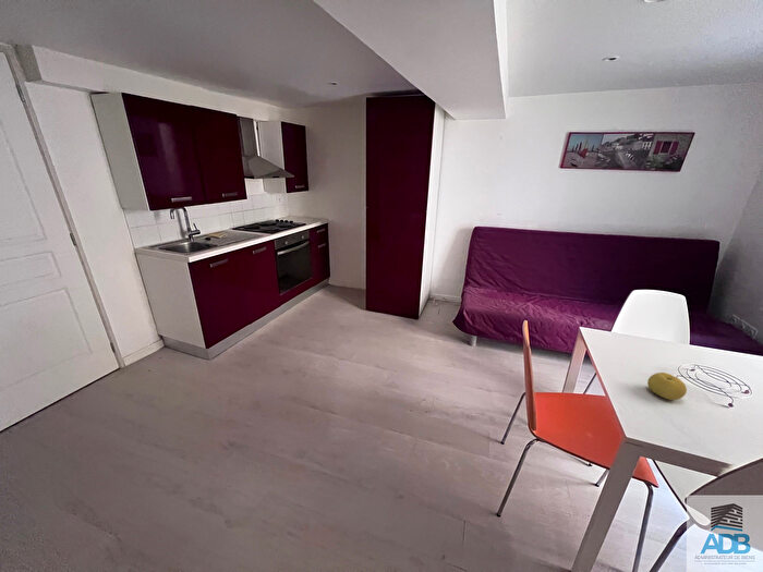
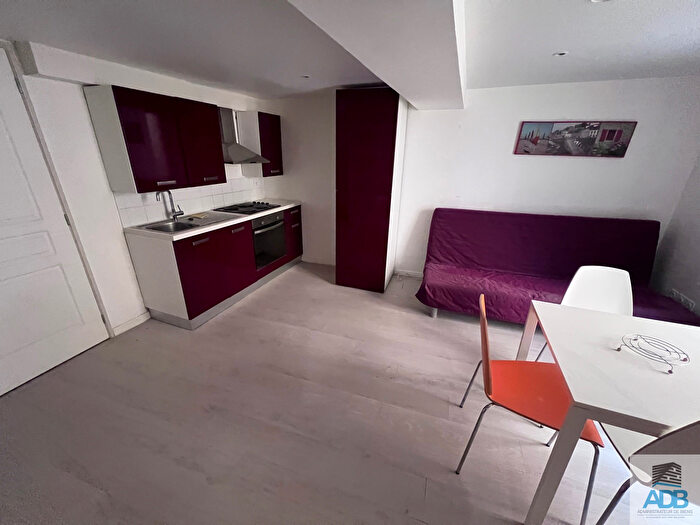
- fruit (666, 386)
